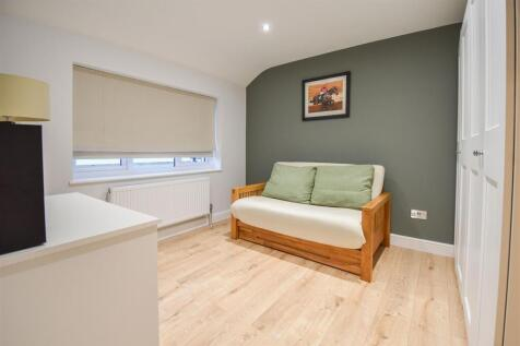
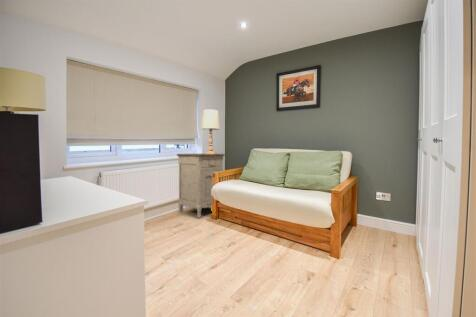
+ table lamp (210, 132)
+ nightstand (203, 182)
